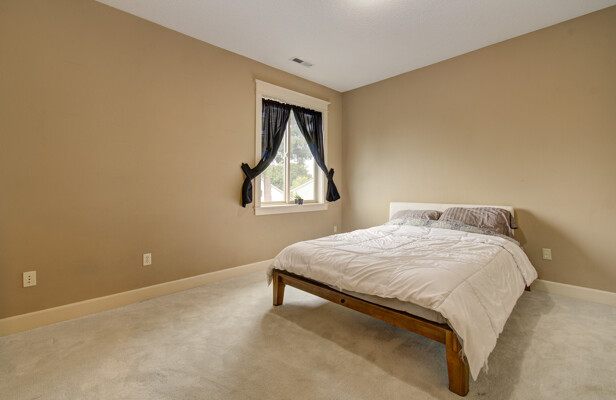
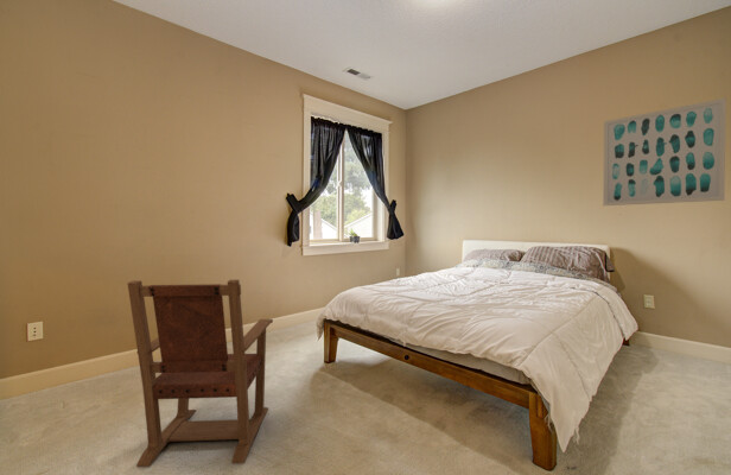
+ armchair (212, 353)
+ wall art (659, 157)
